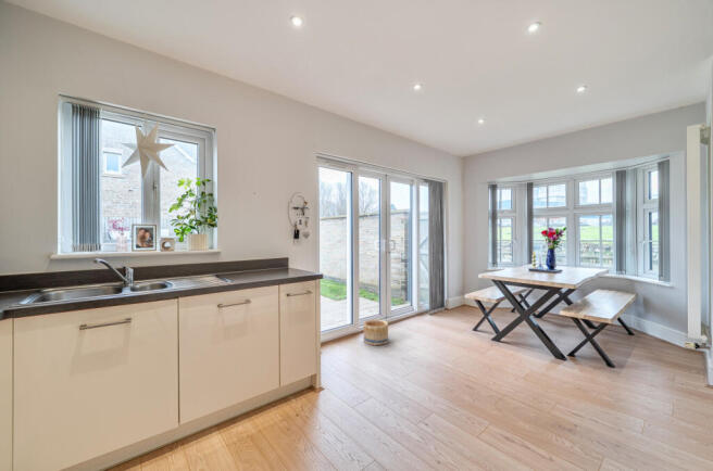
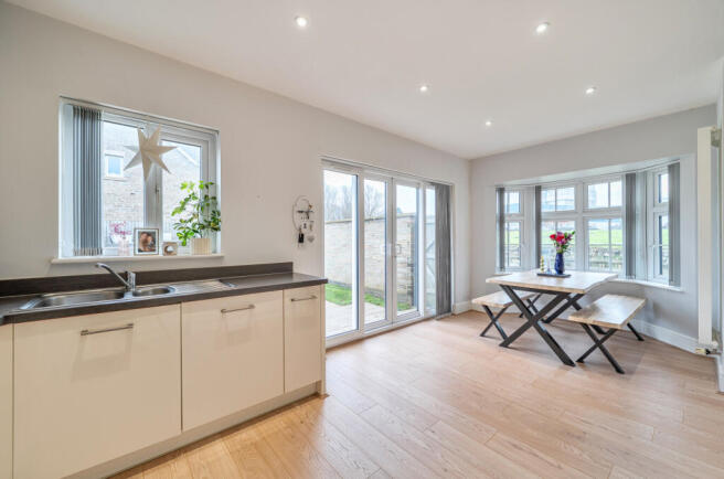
- basket (375, 331)
